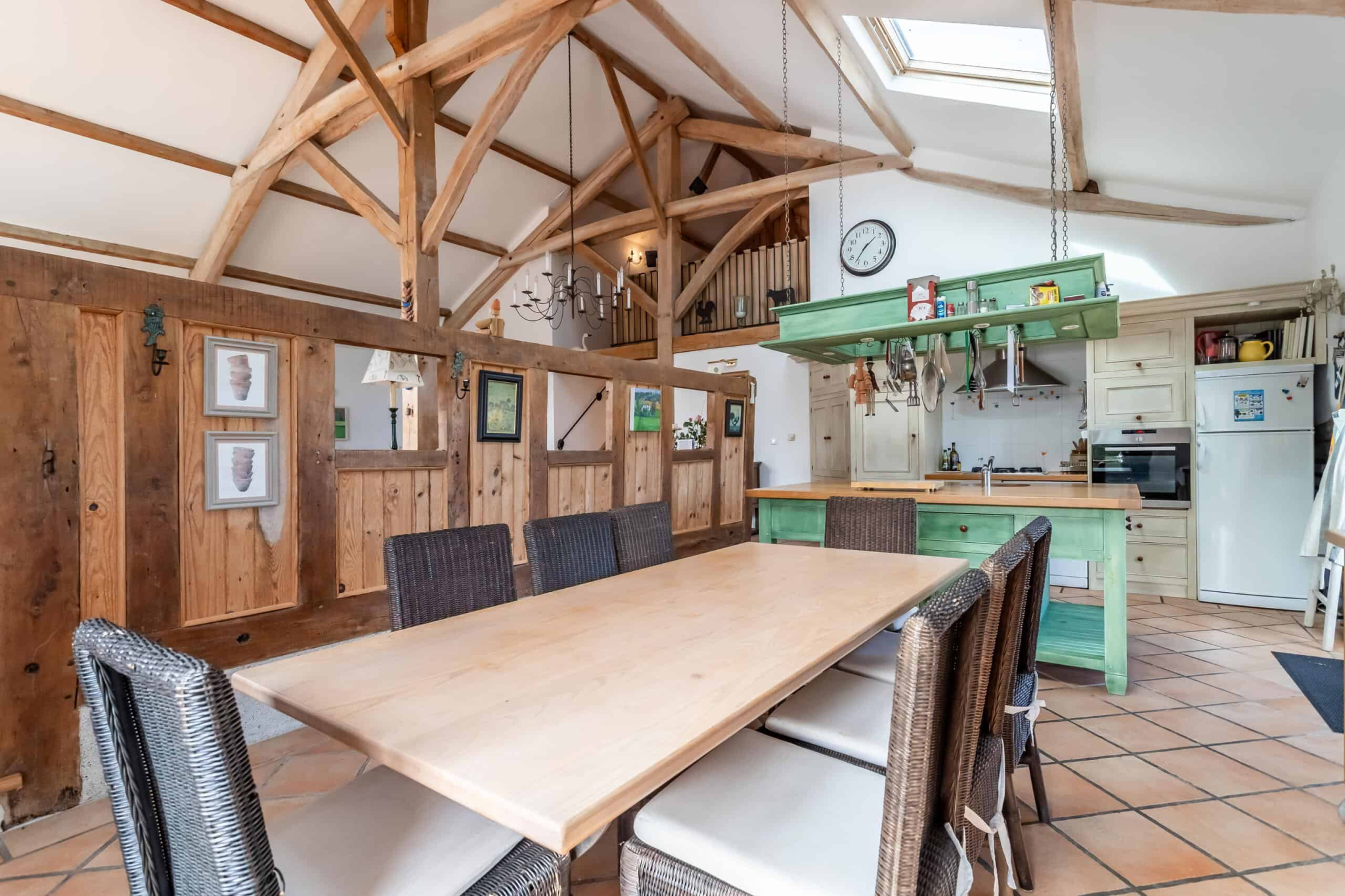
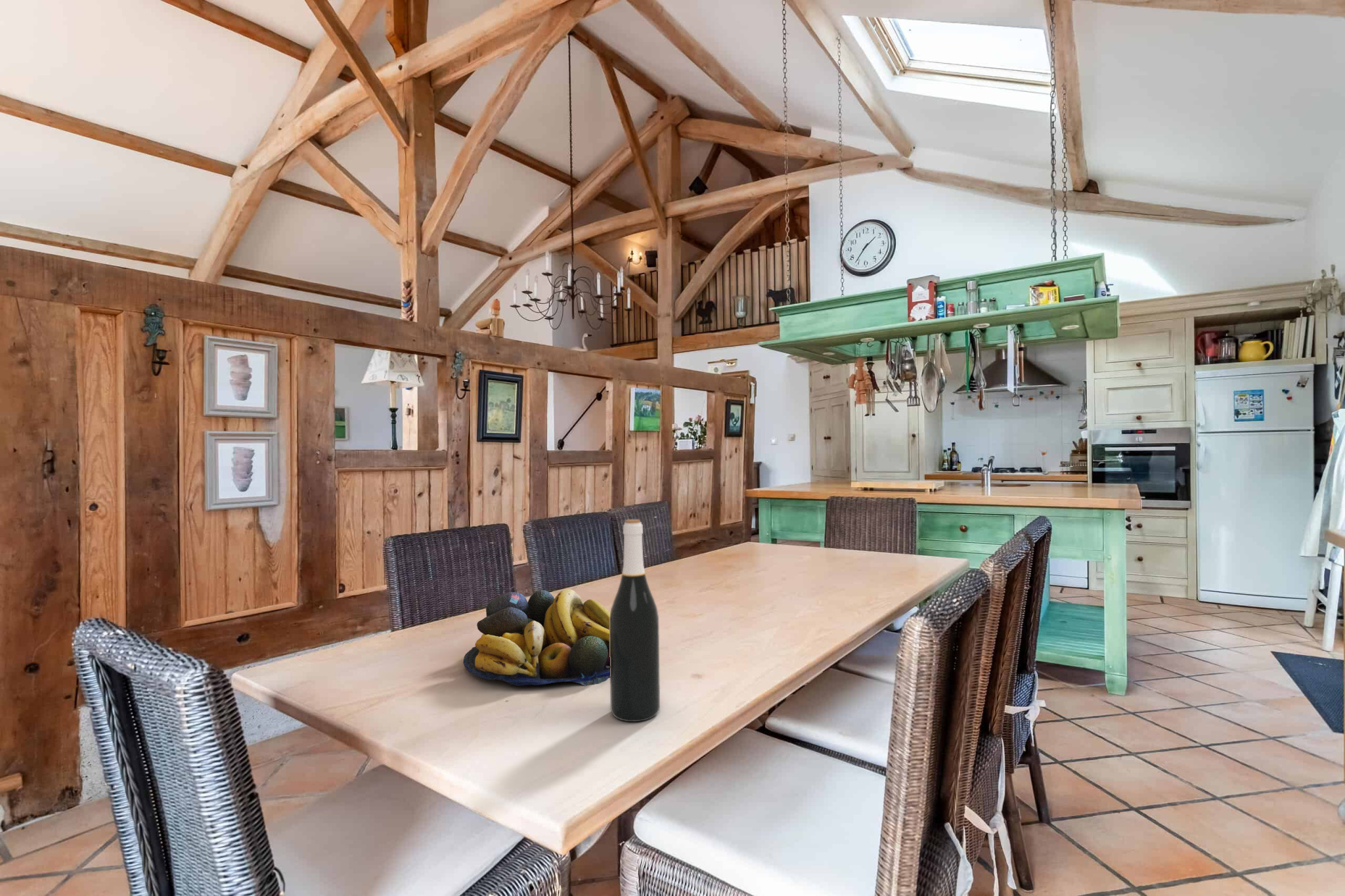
+ wine bottle (634, 616)
+ fruit bowl (554, 625)
